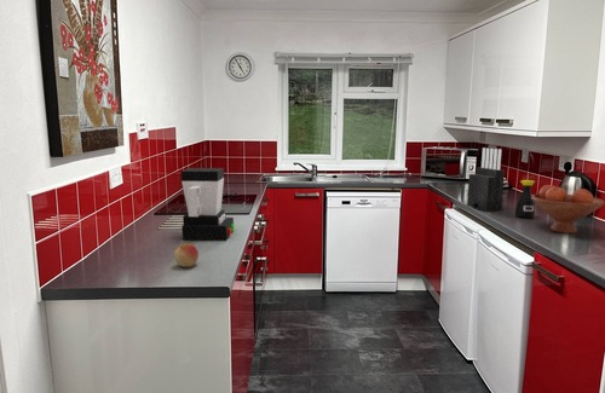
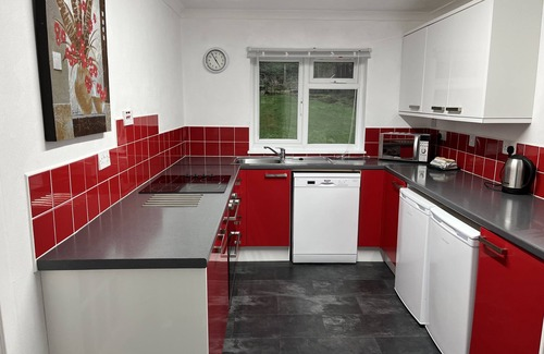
- coffee maker (207, 203)
- bottle (525, 198)
- knife block (484, 178)
- apple (186, 254)
- fruit bowl (565, 208)
